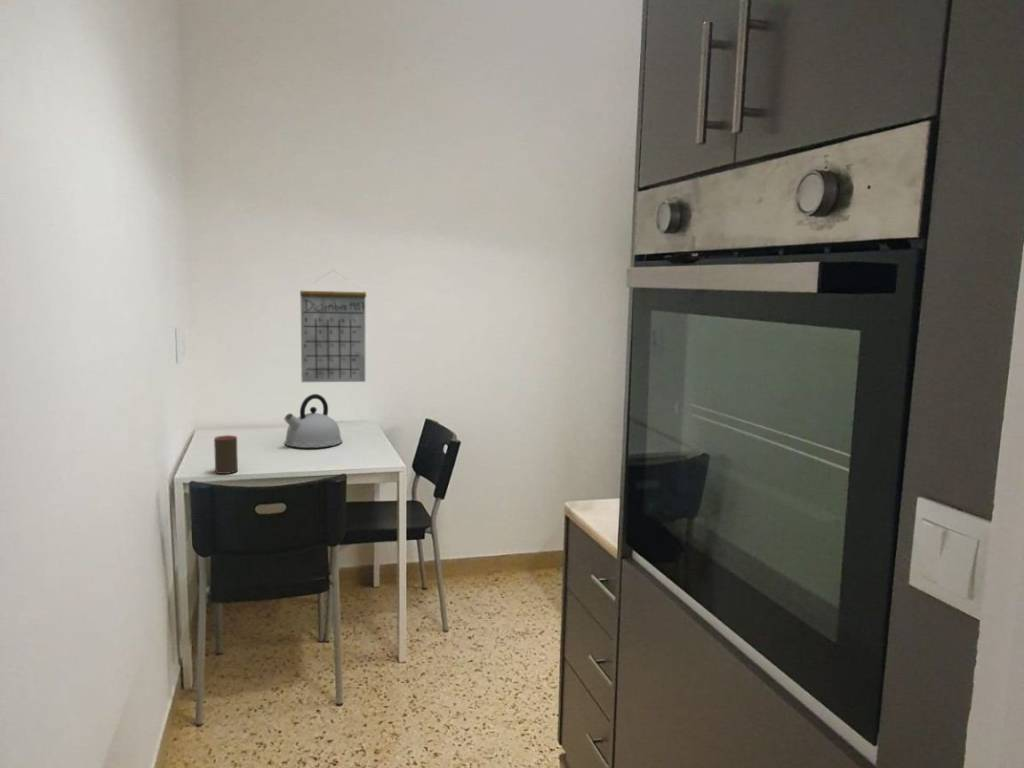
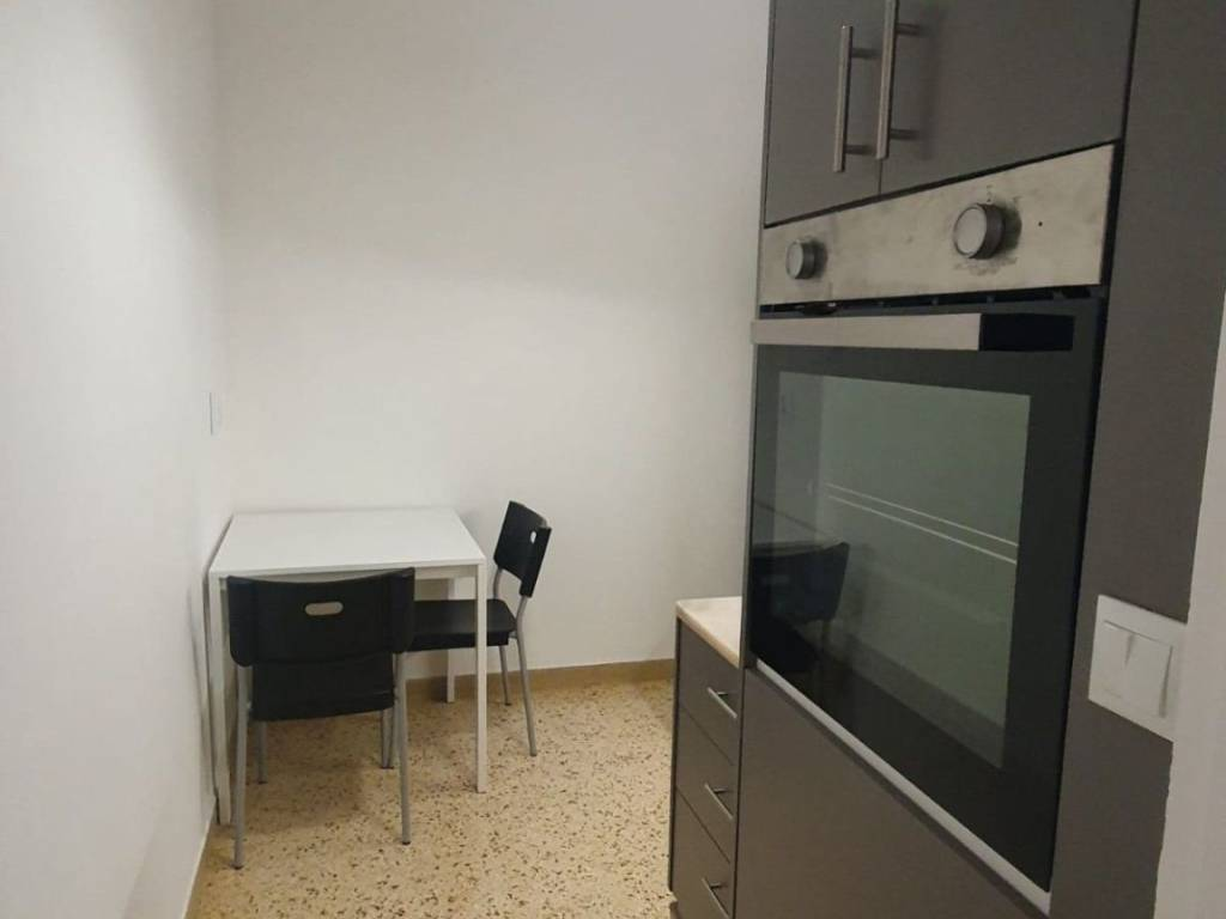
- calendar (333, 326)
- kettle (311, 418)
- cup (226, 454)
